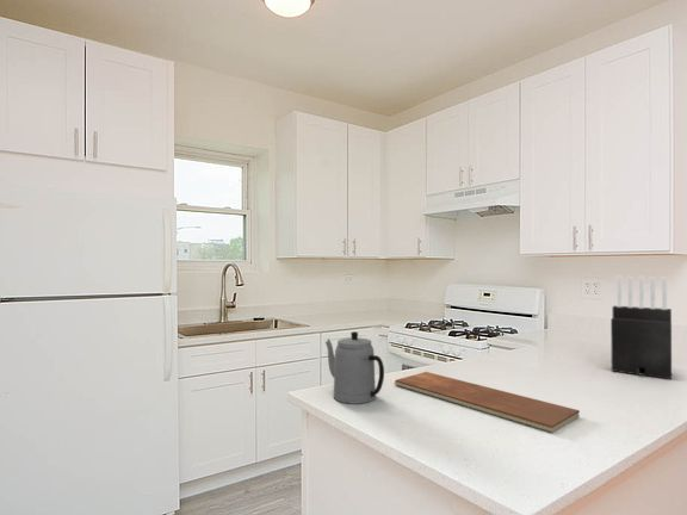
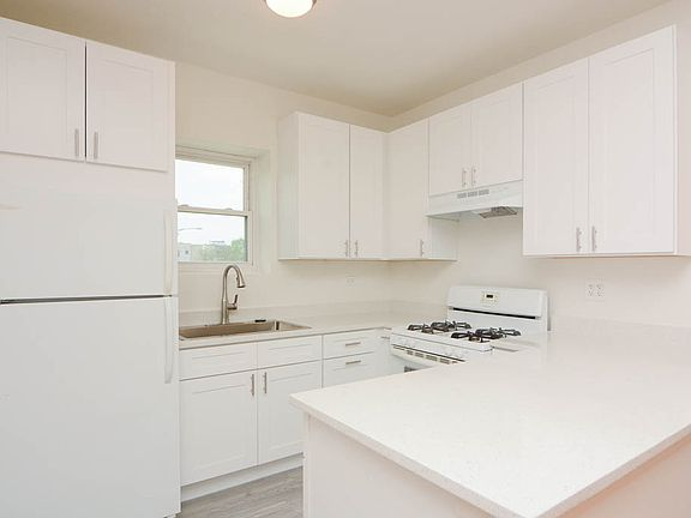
- chopping board (476, 396)
- knife block (640, 324)
- teapot (352, 364)
